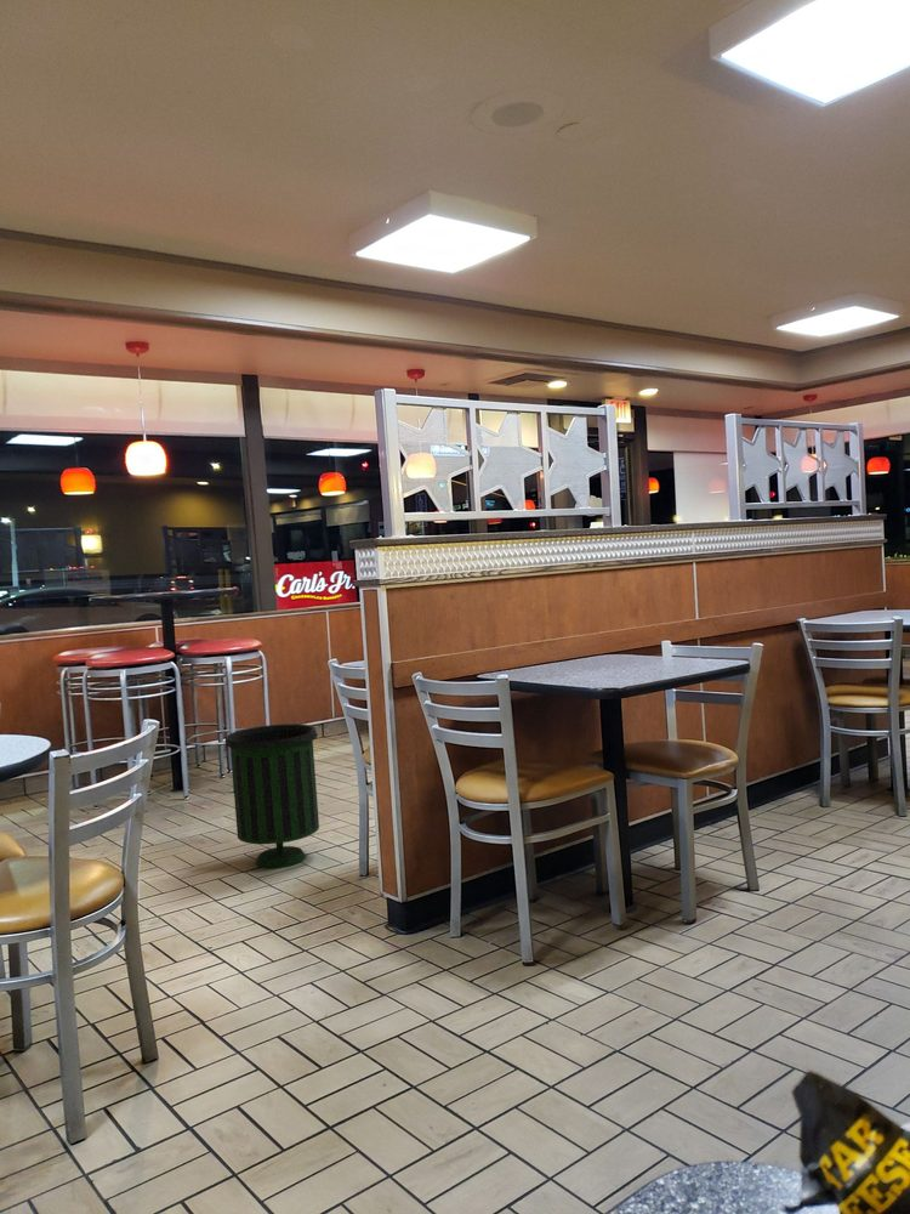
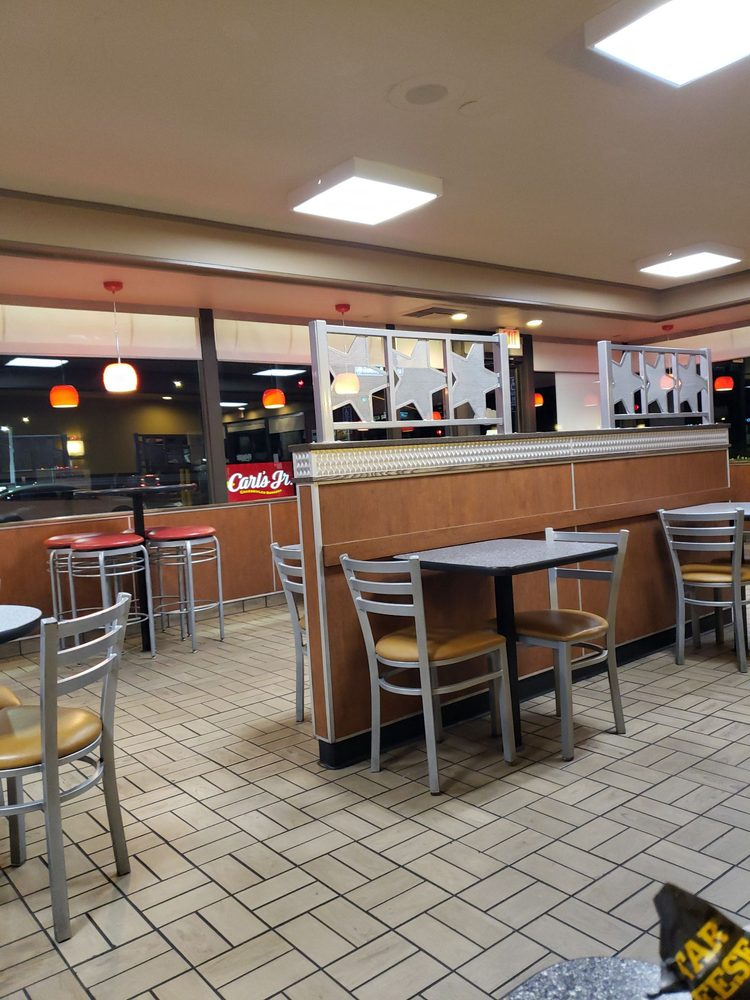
- trash can (275, 795)
